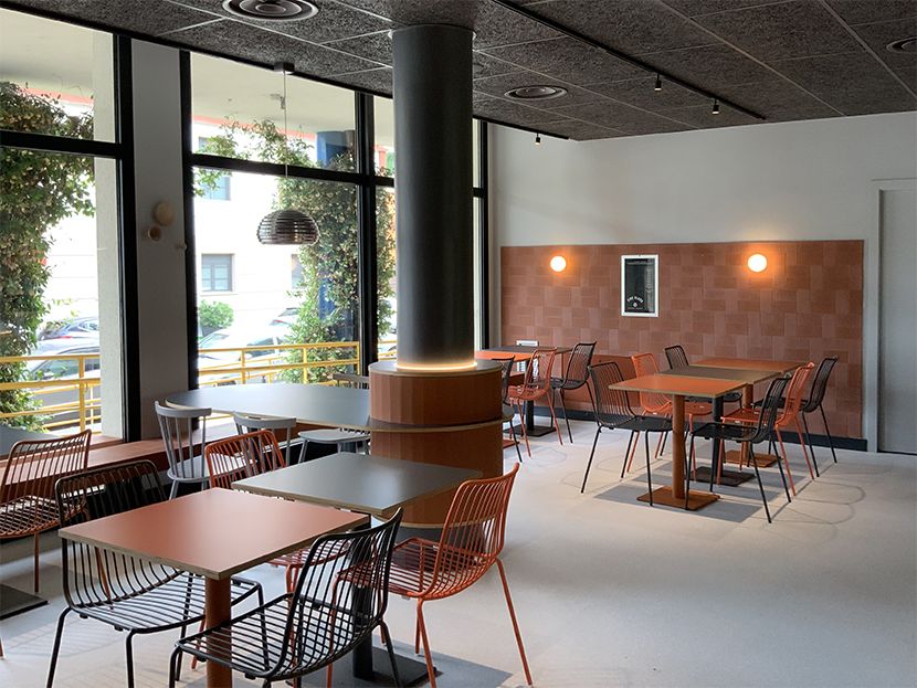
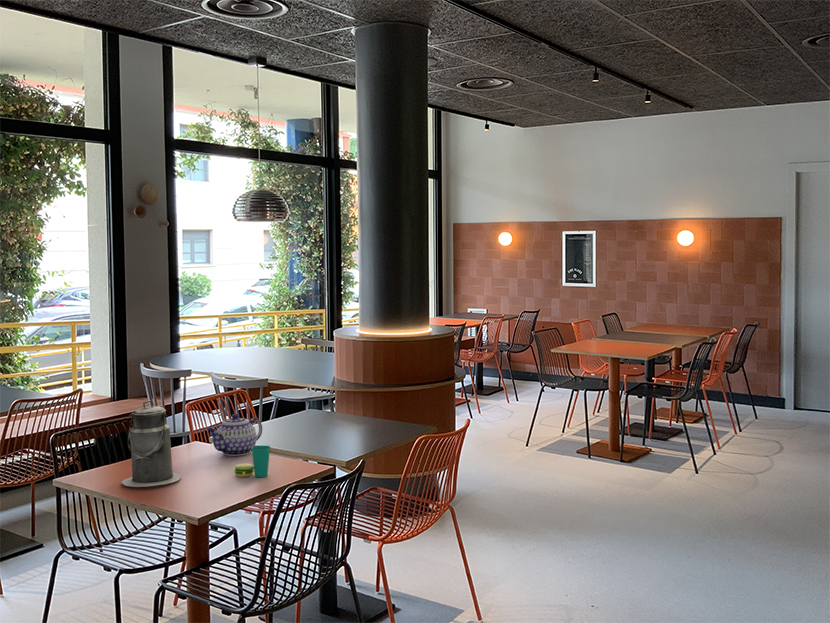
+ canister (150, 440)
+ teapot (236, 433)
+ cup (253, 461)
